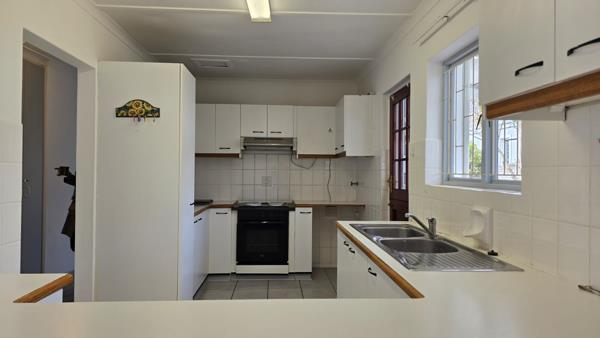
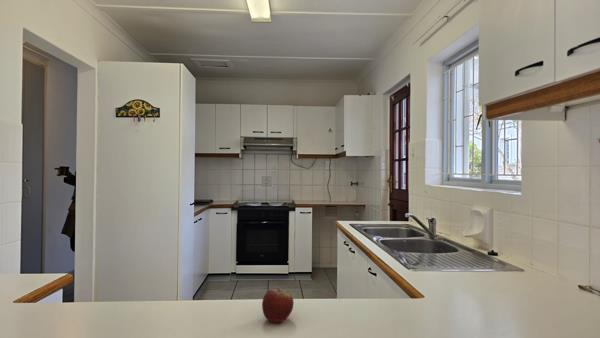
+ fruit (277, 304)
